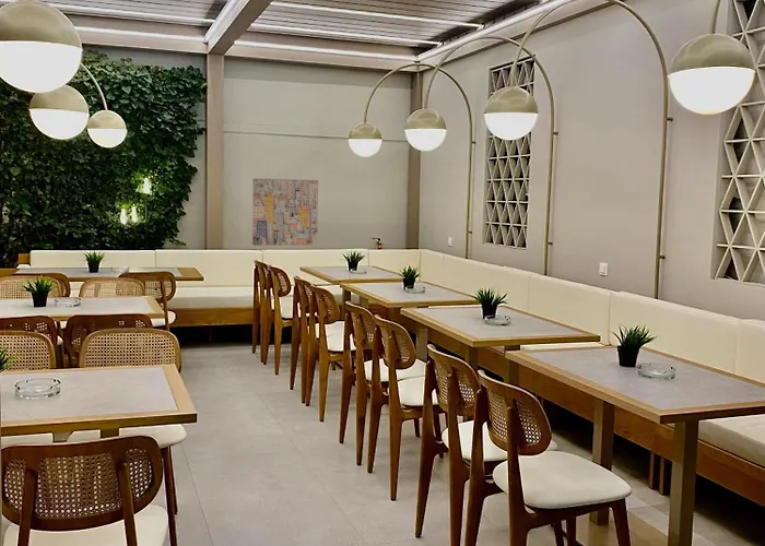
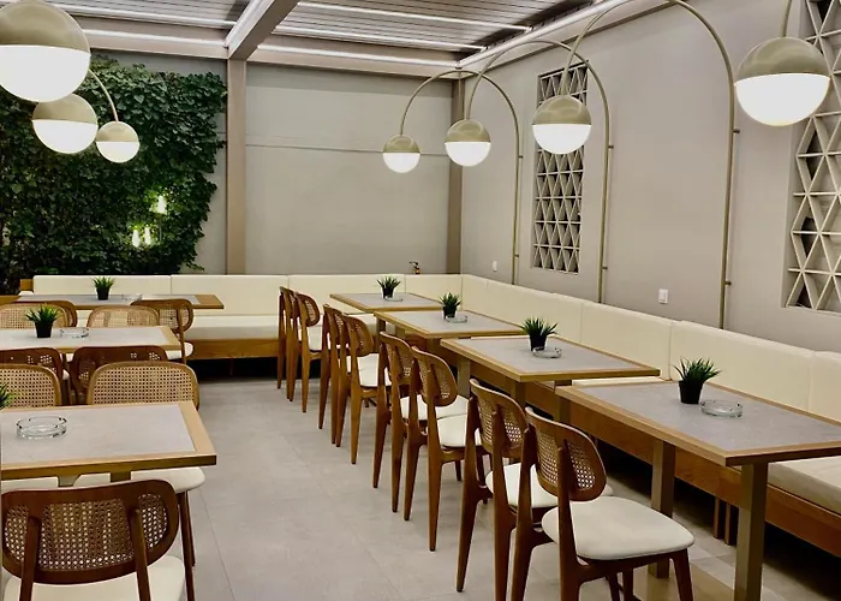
- wall art (285, 212)
